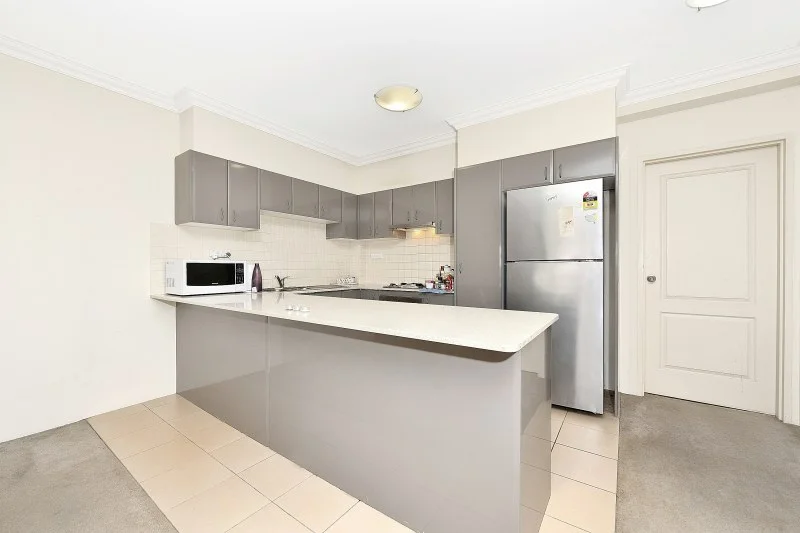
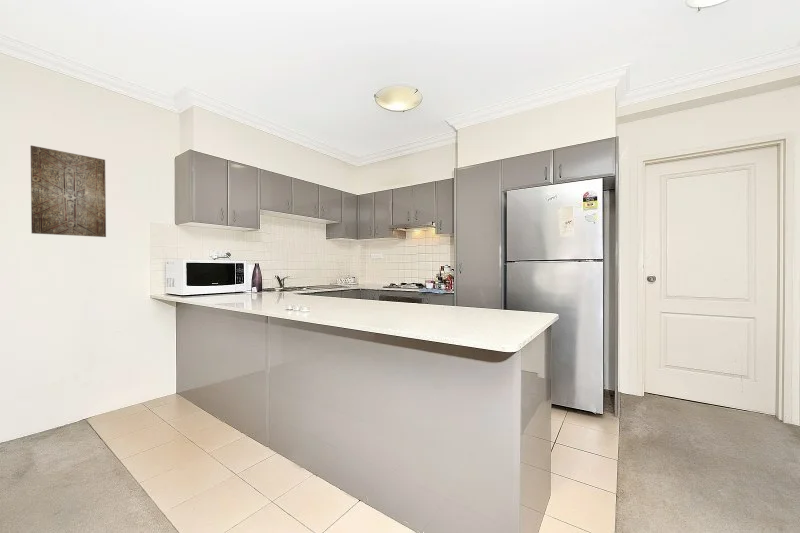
+ wall art (70, 194)
